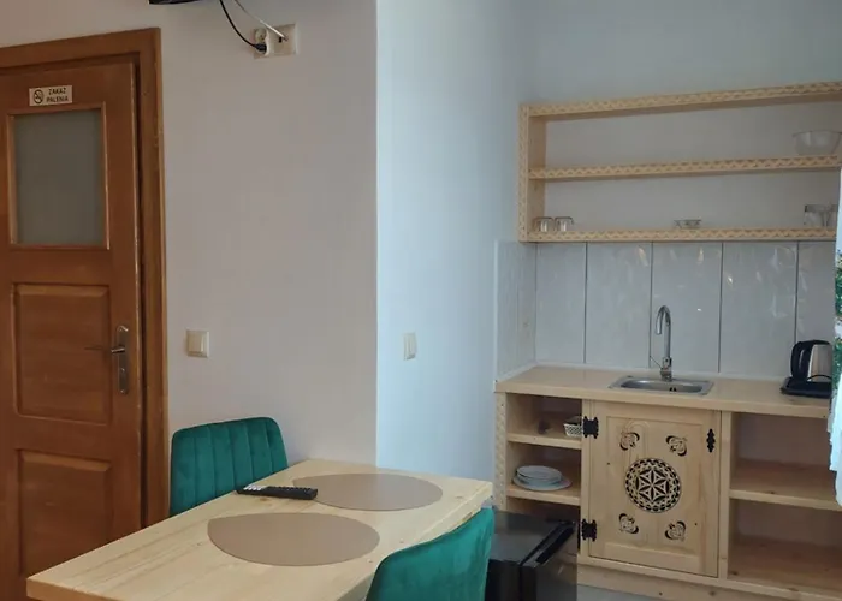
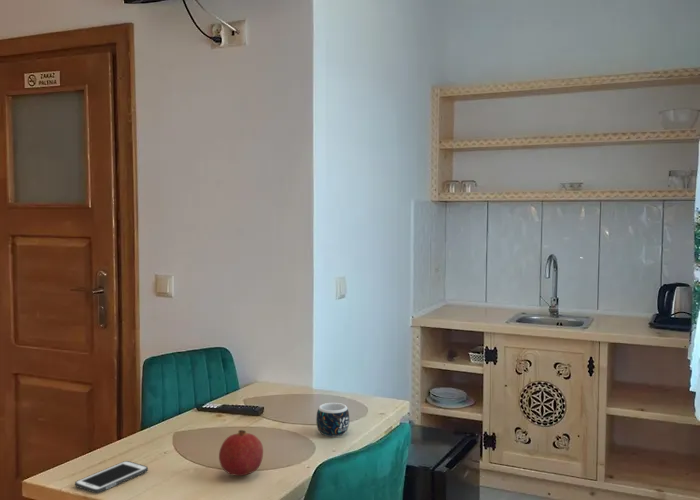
+ cell phone (112, 476)
+ fruit (241, 452)
+ mug (335, 418)
